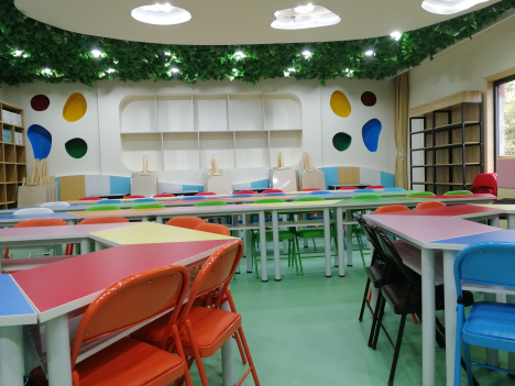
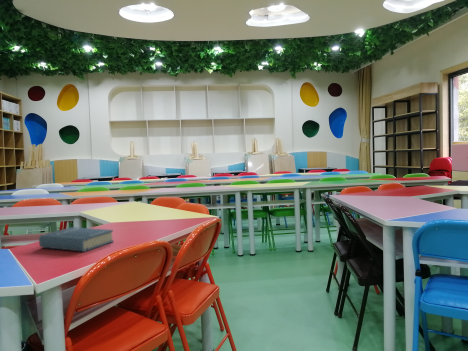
+ hardback book (77, 238)
